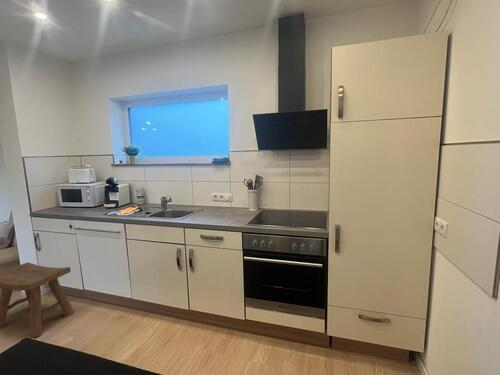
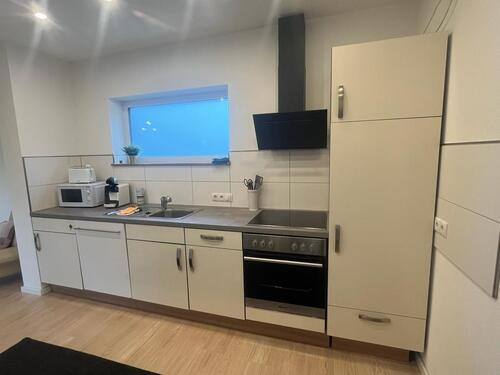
- stool (32, 296)
